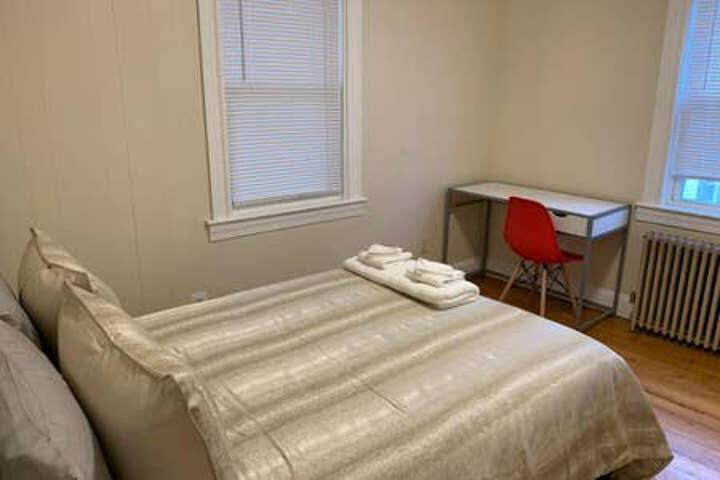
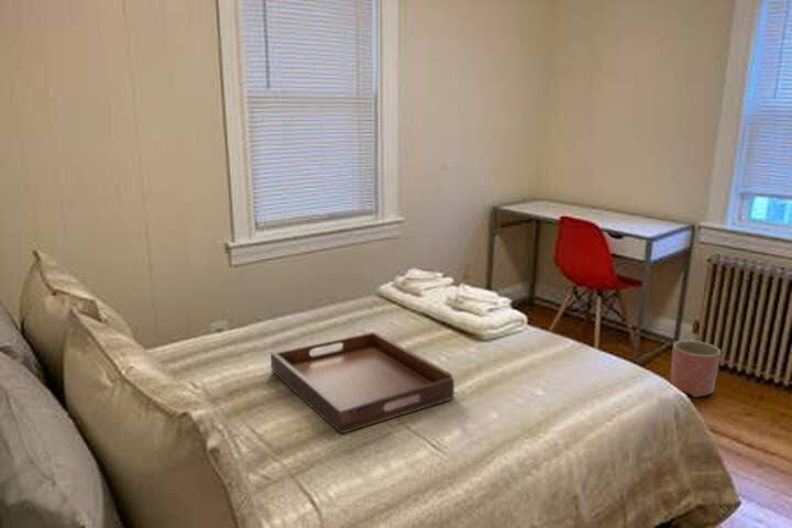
+ planter (693, 367)
+ serving tray (360, 374)
